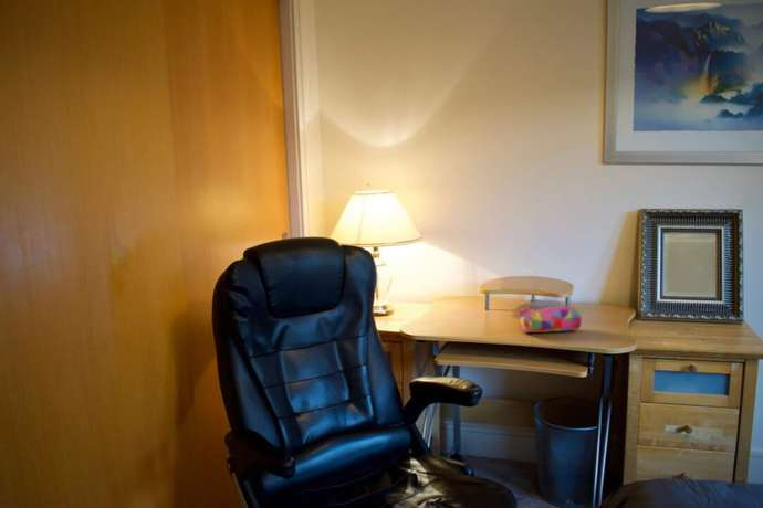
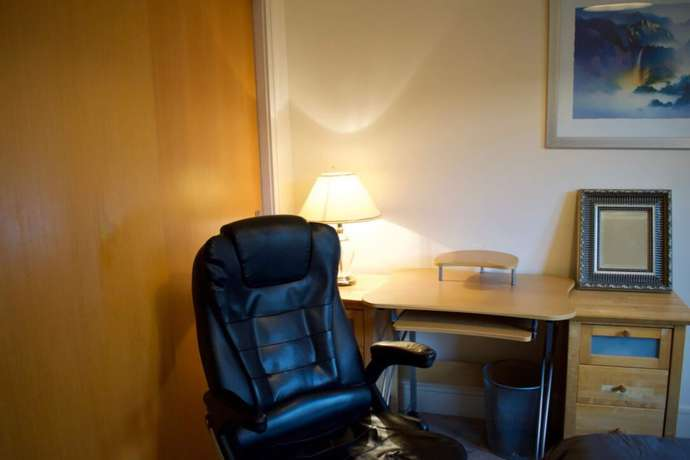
- pencil case (548, 319)
